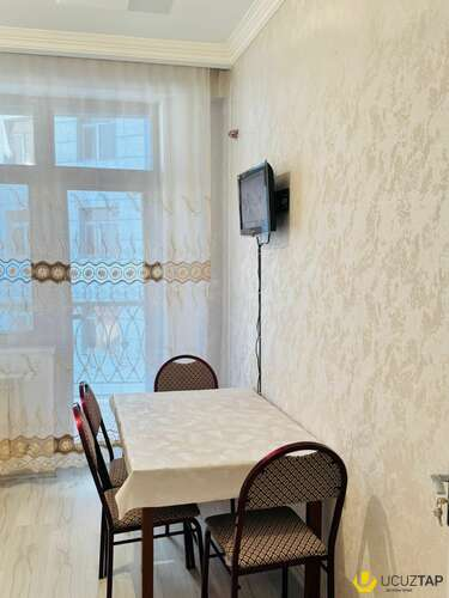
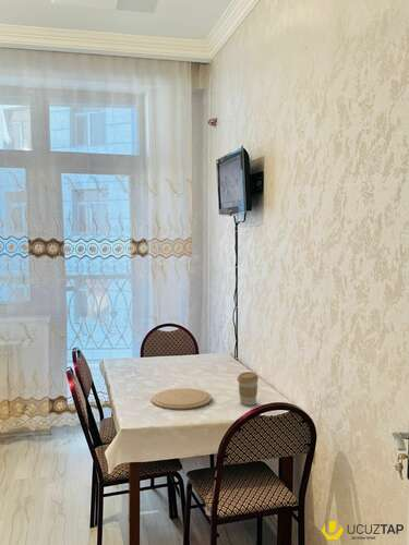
+ coffee cup (248, 388)
+ plate (181, 397)
